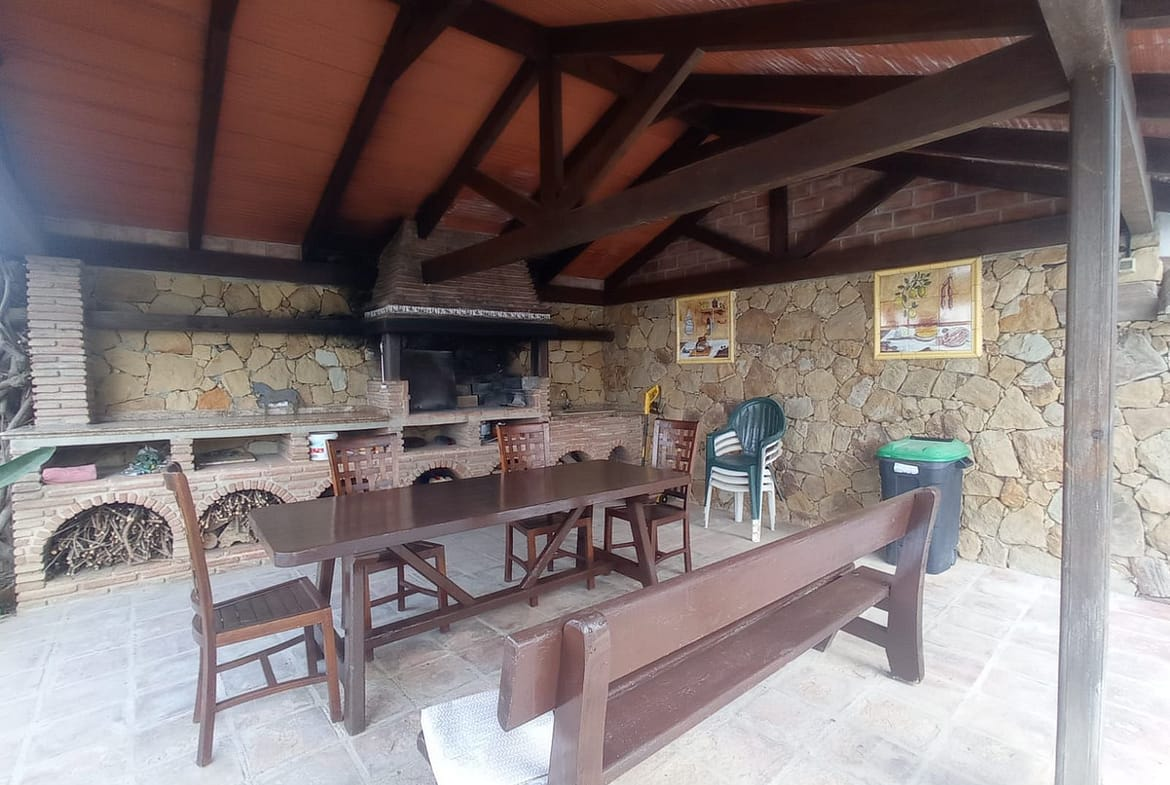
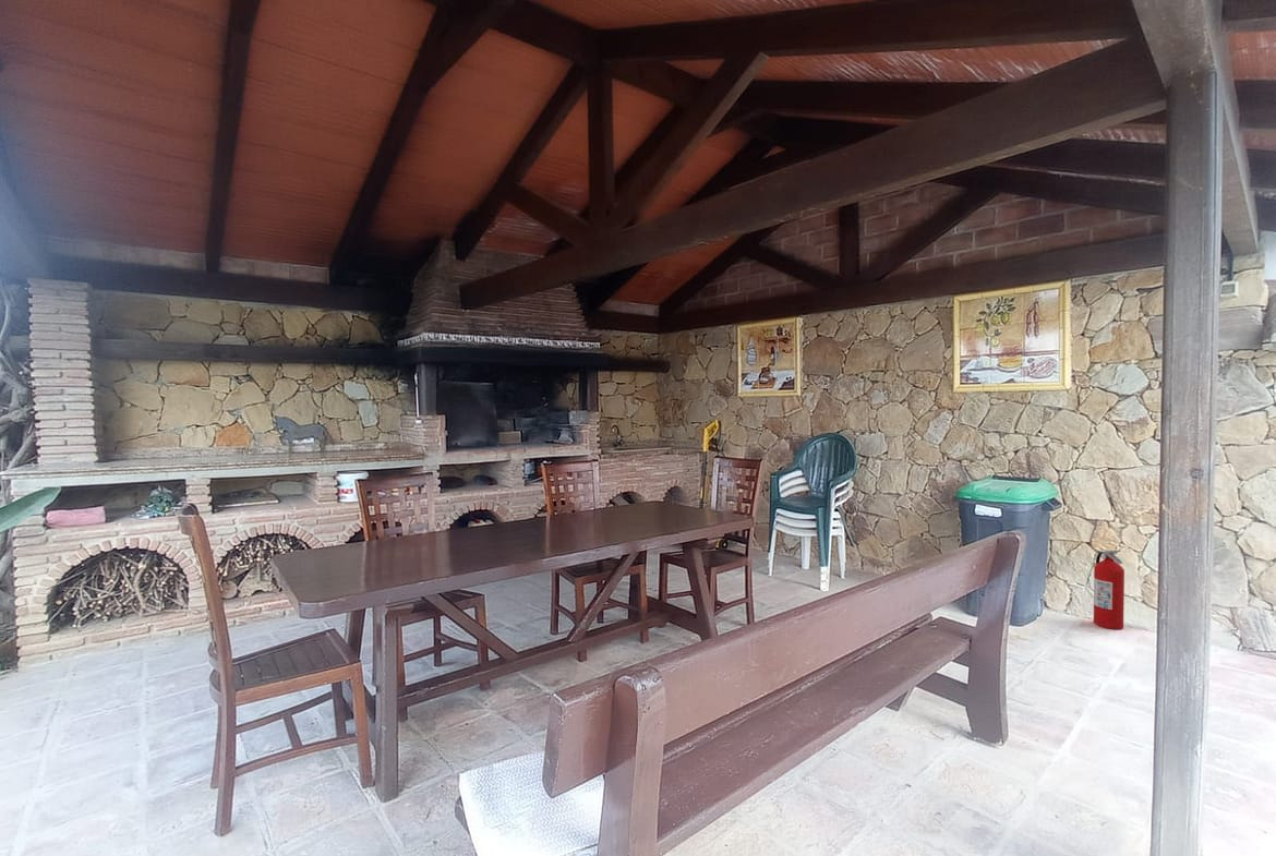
+ fire extinguisher (1107, 586)
